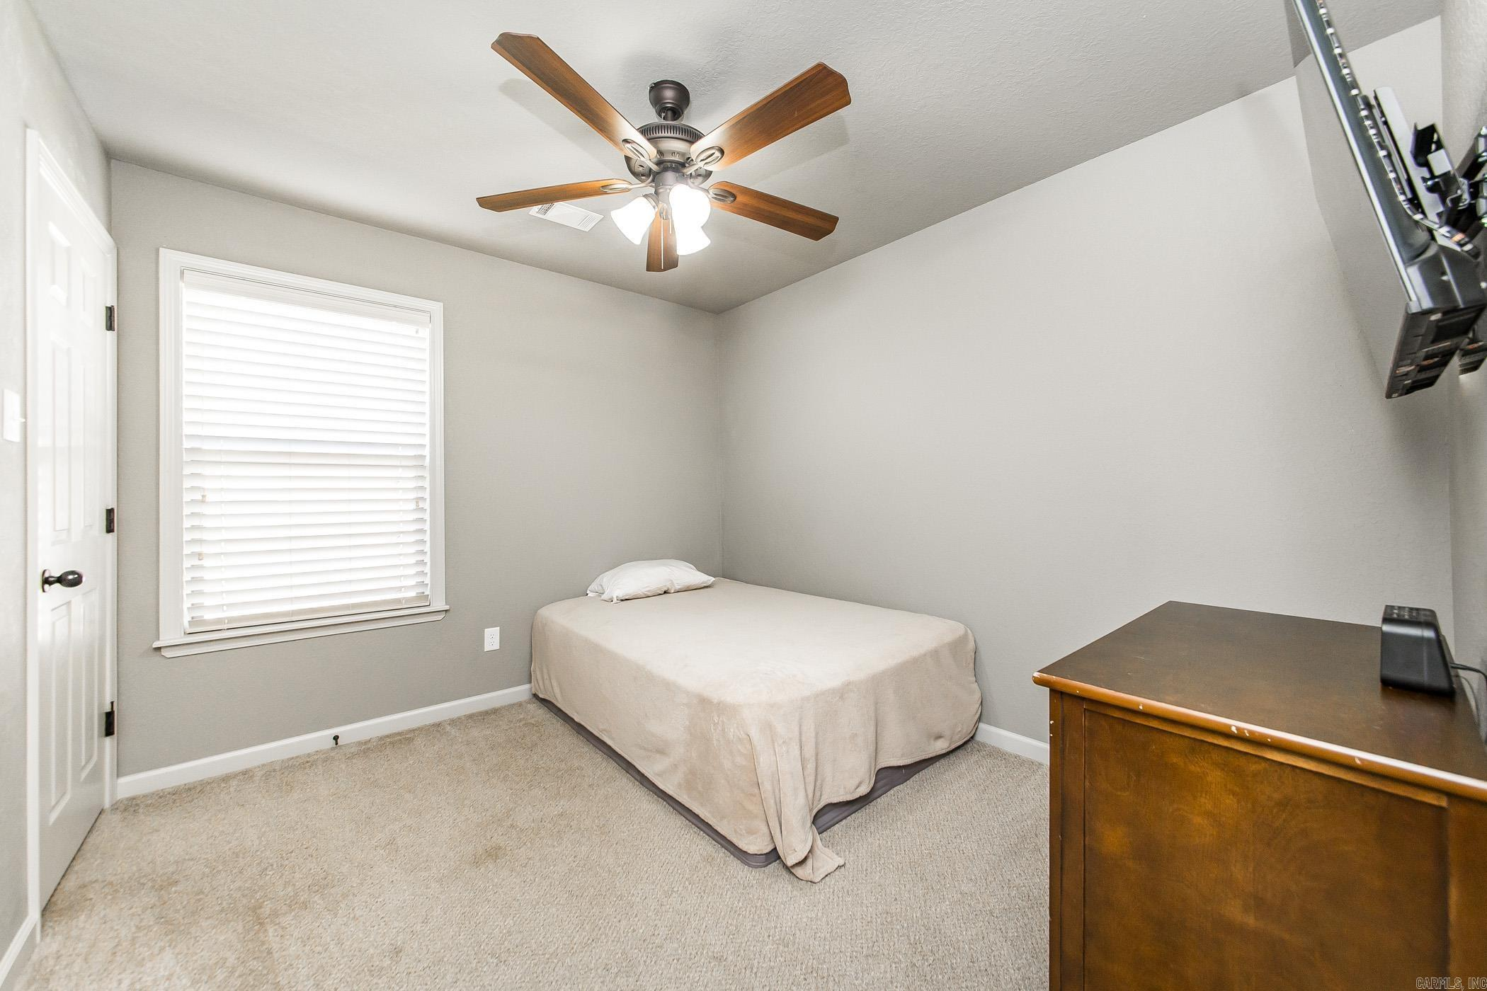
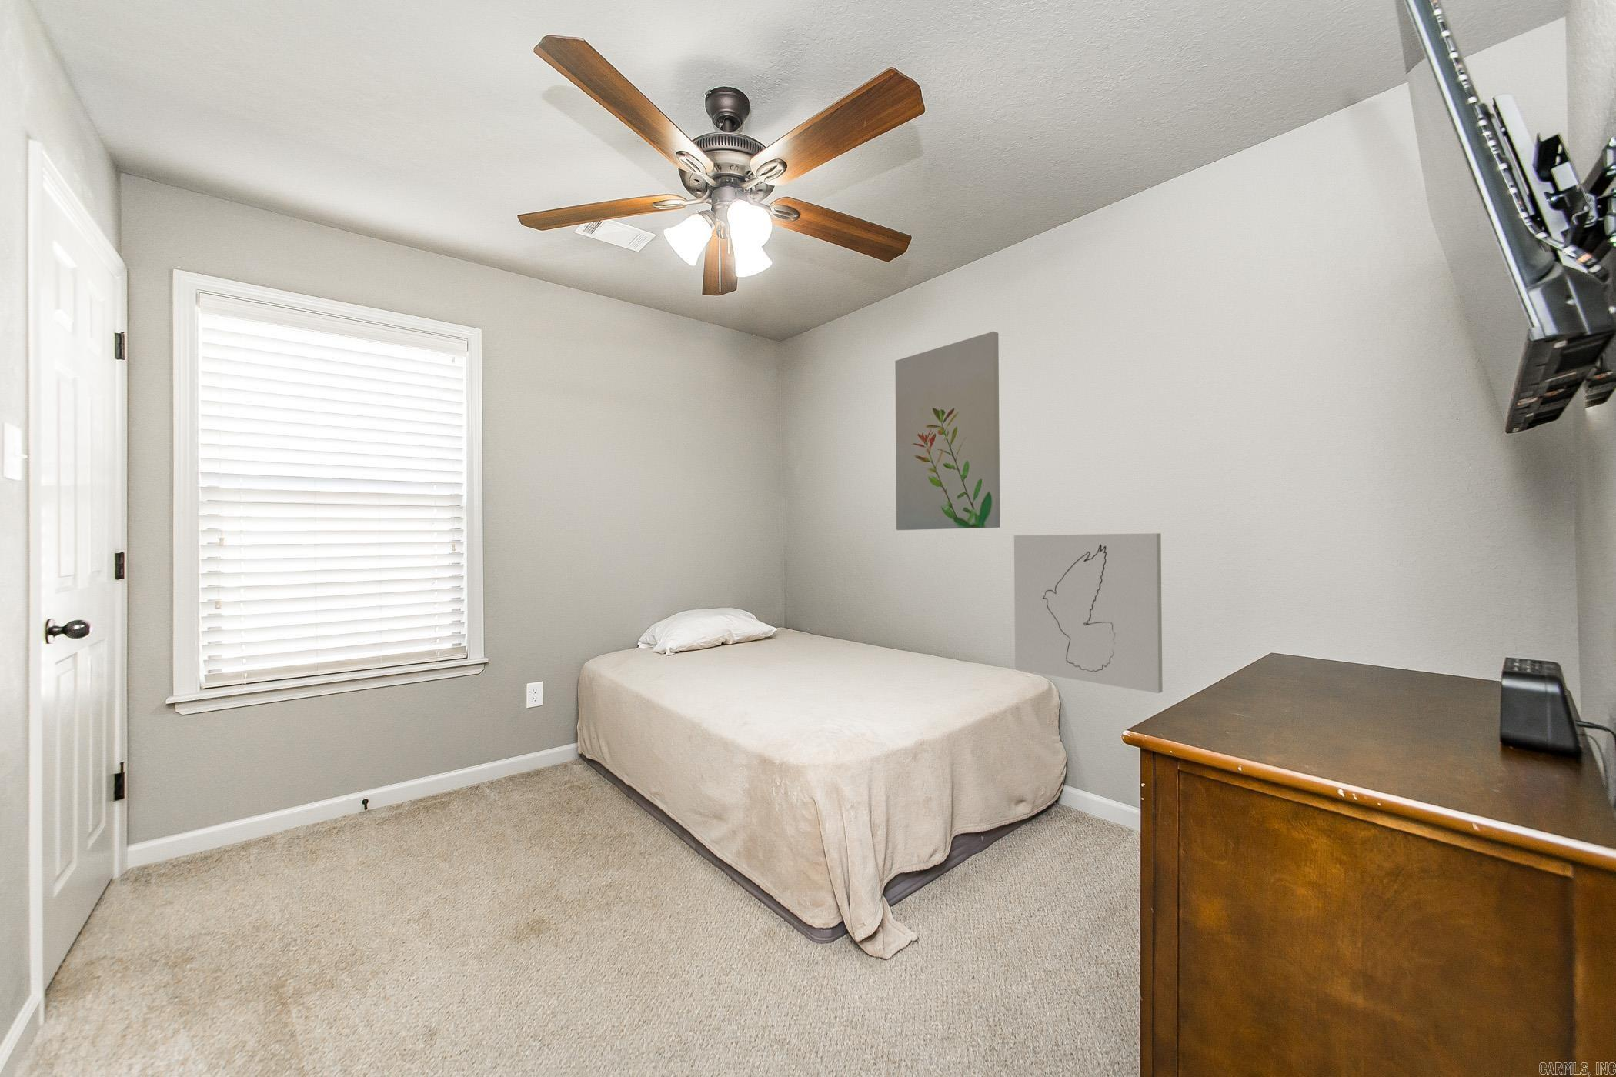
+ wall art (944, 438)
+ wall art (1082, 607)
